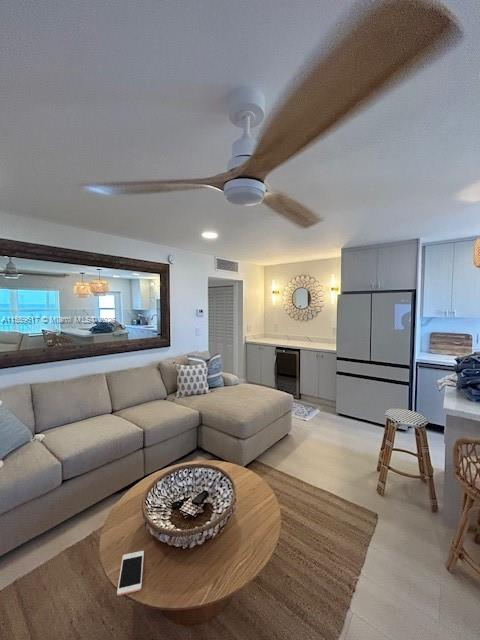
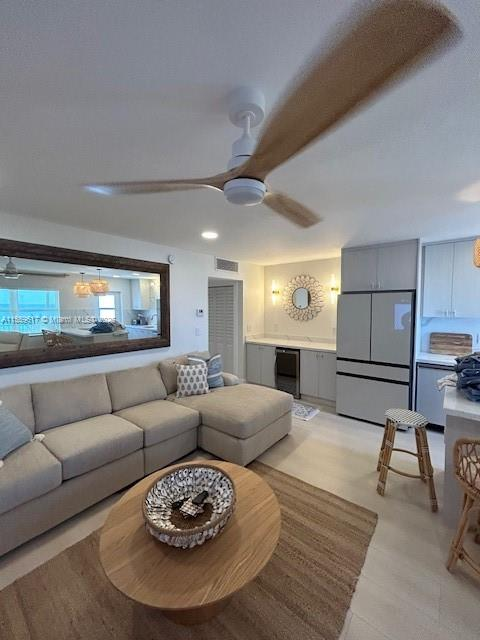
- cell phone (131, 571)
